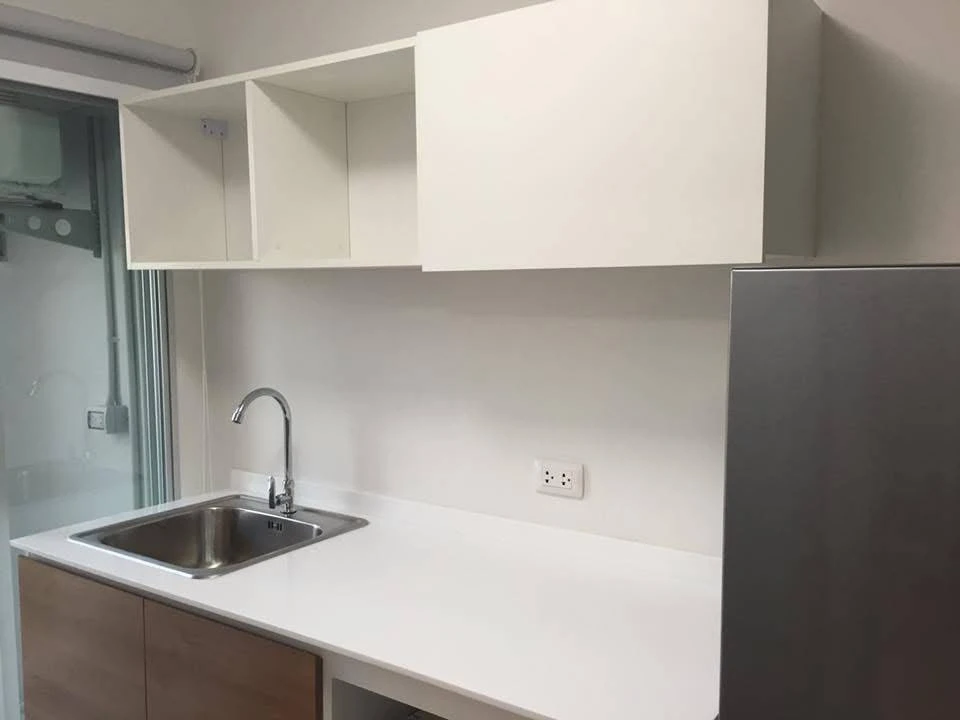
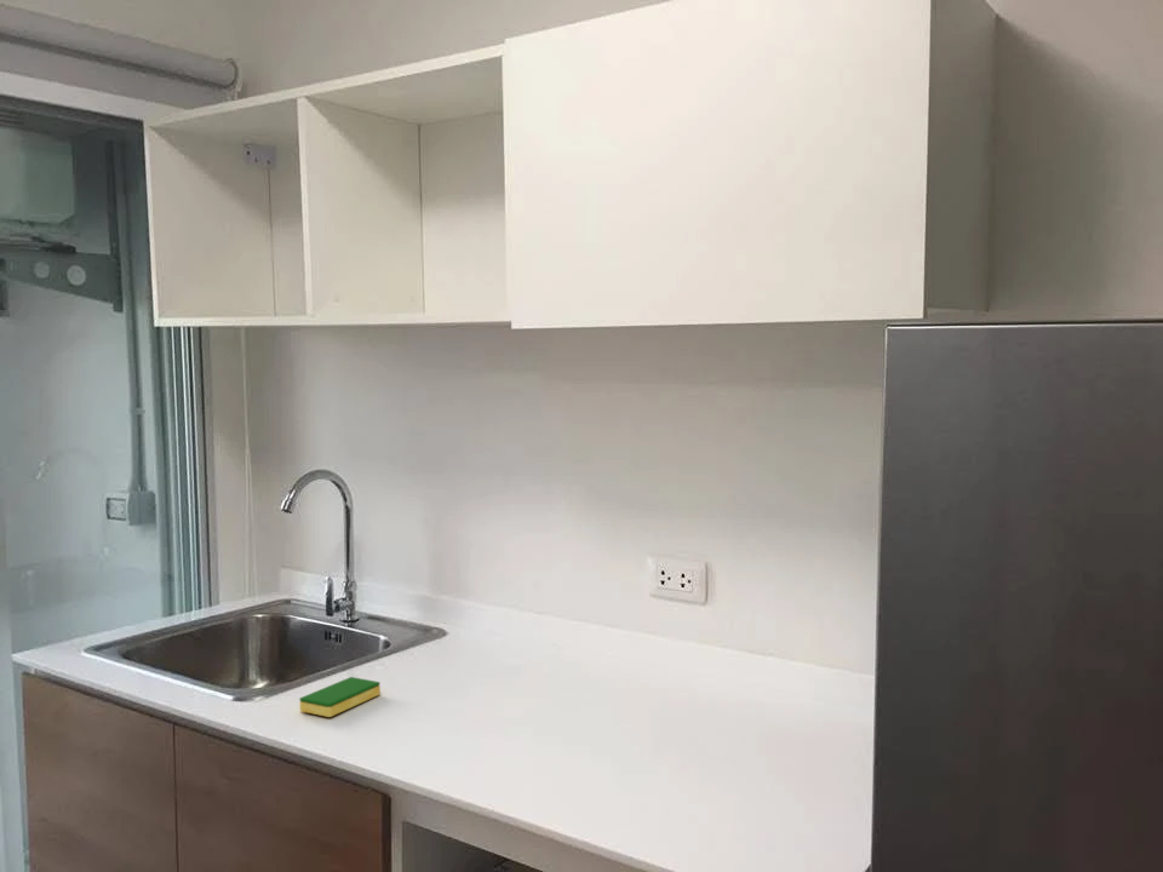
+ dish sponge (340, 695)
